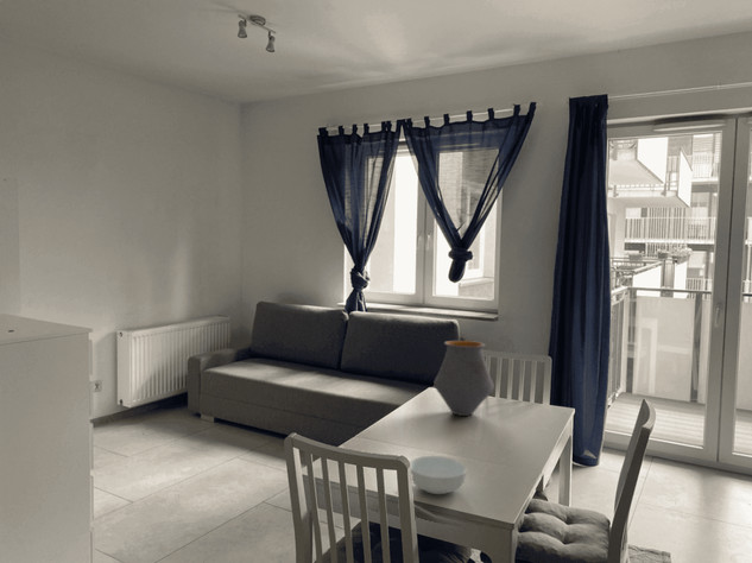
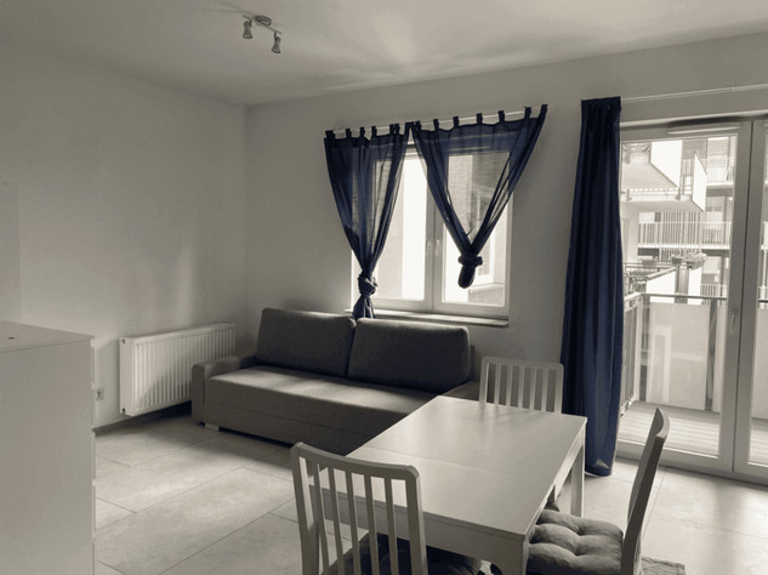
- cereal bowl (436, 477)
- vase (463, 378)
